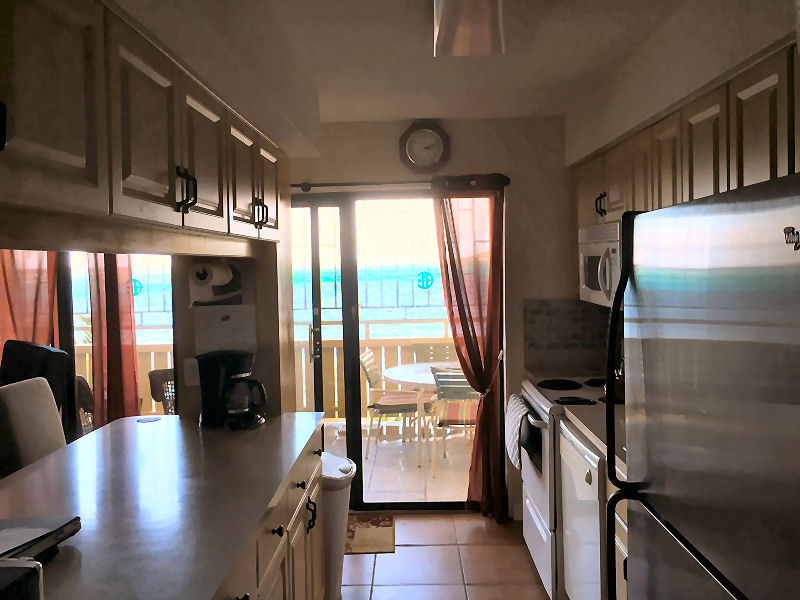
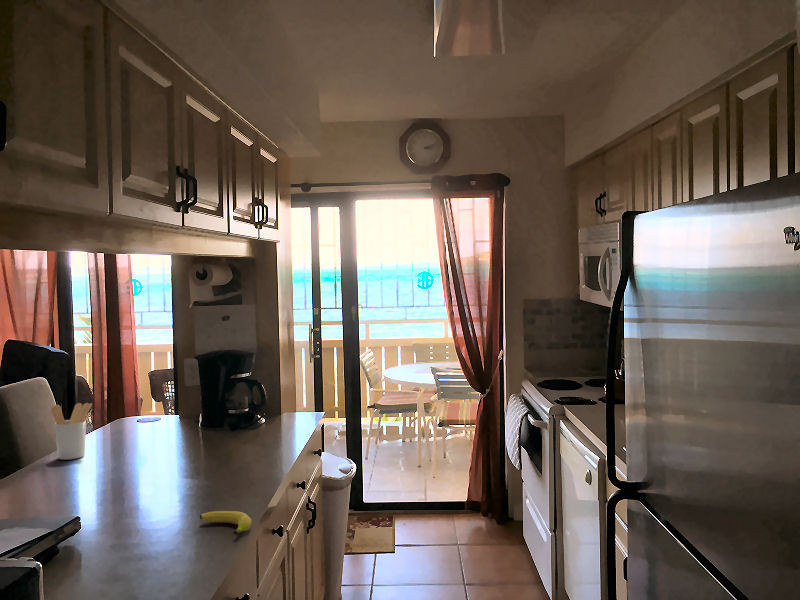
+ fruit (227, 522)
+ utensil holder (74, 429)
